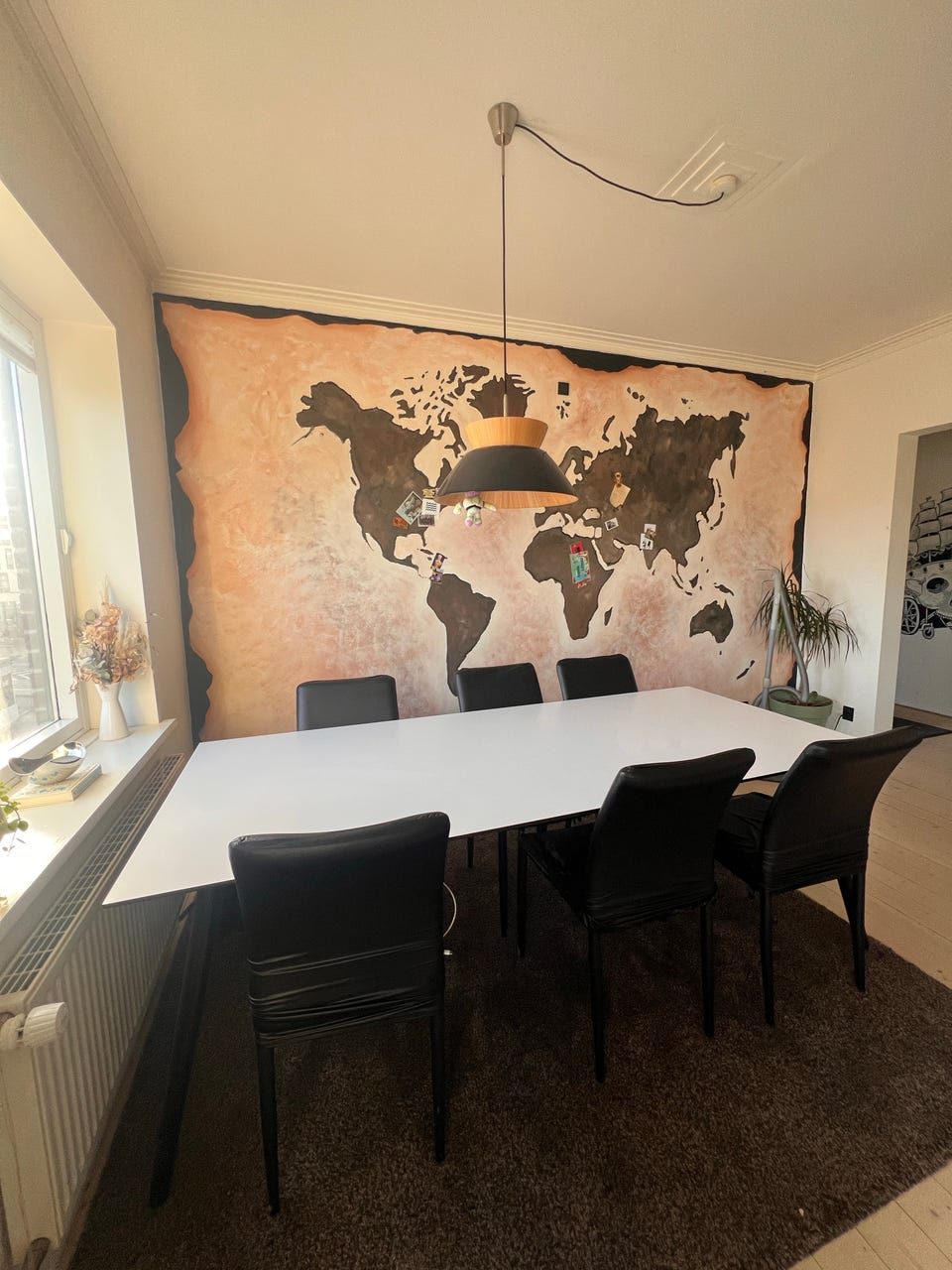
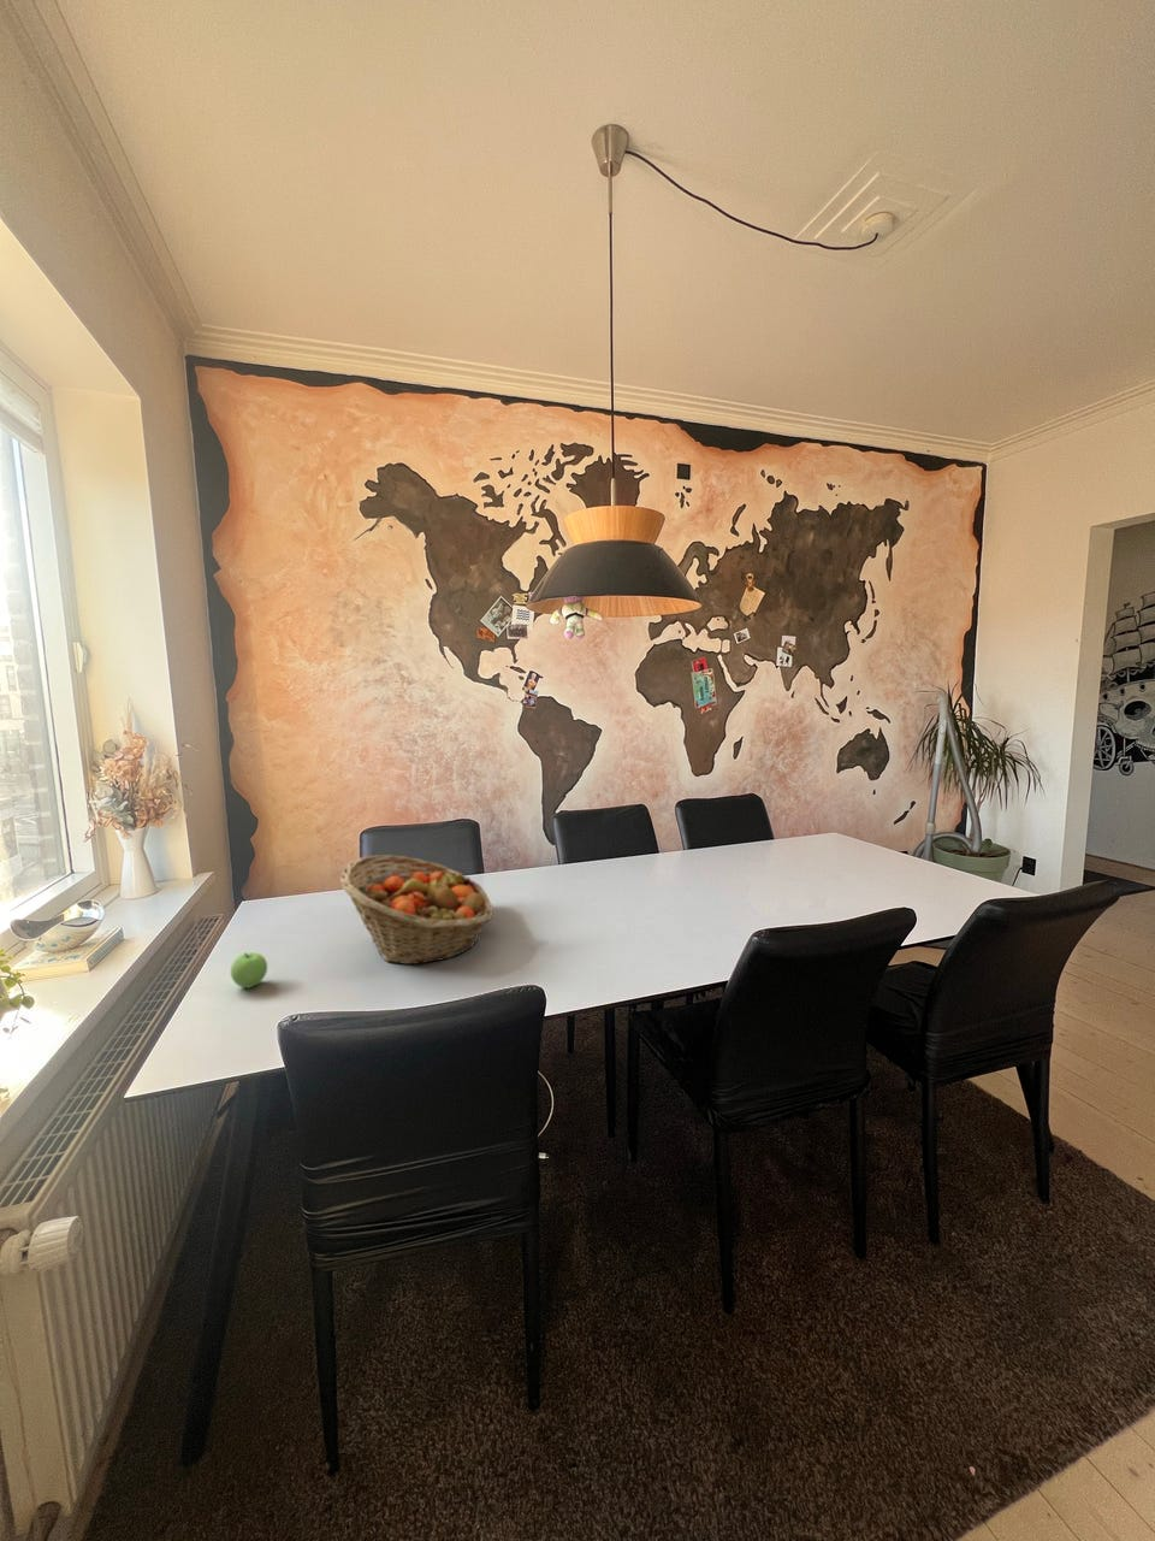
+ apple (249, 968)
+ fruit basket (419, 900)
